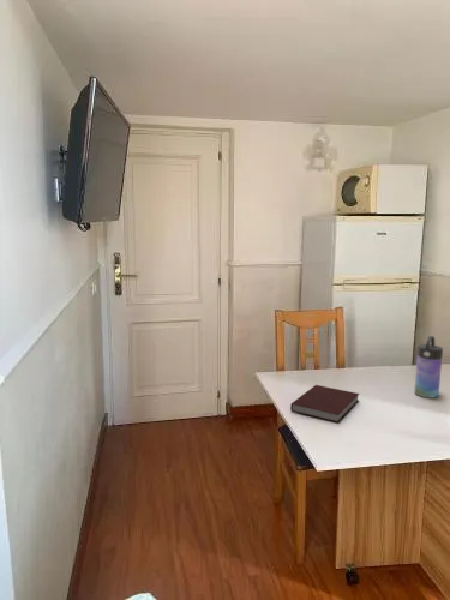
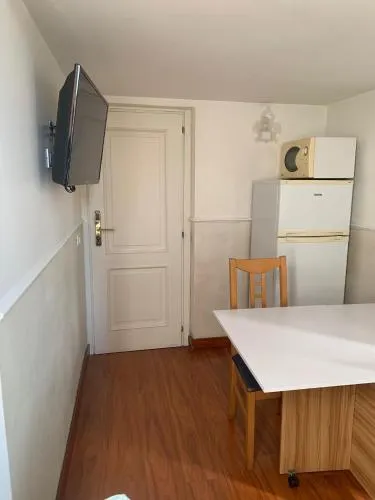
- water bottle (428, 365)
- notebook (325, 402)
